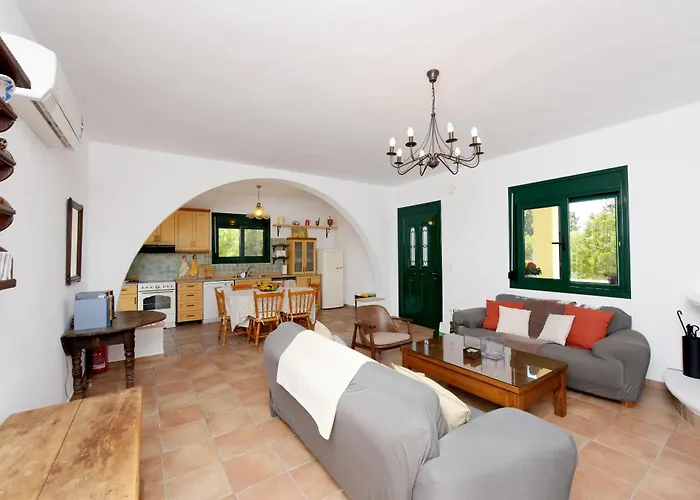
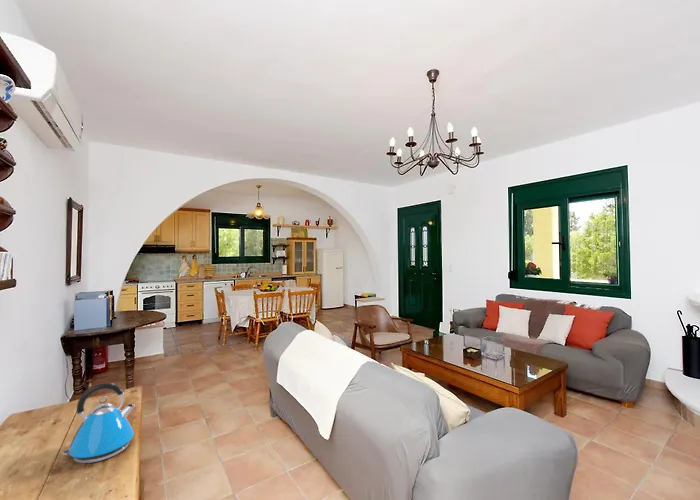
+ kettle (100, 416)
